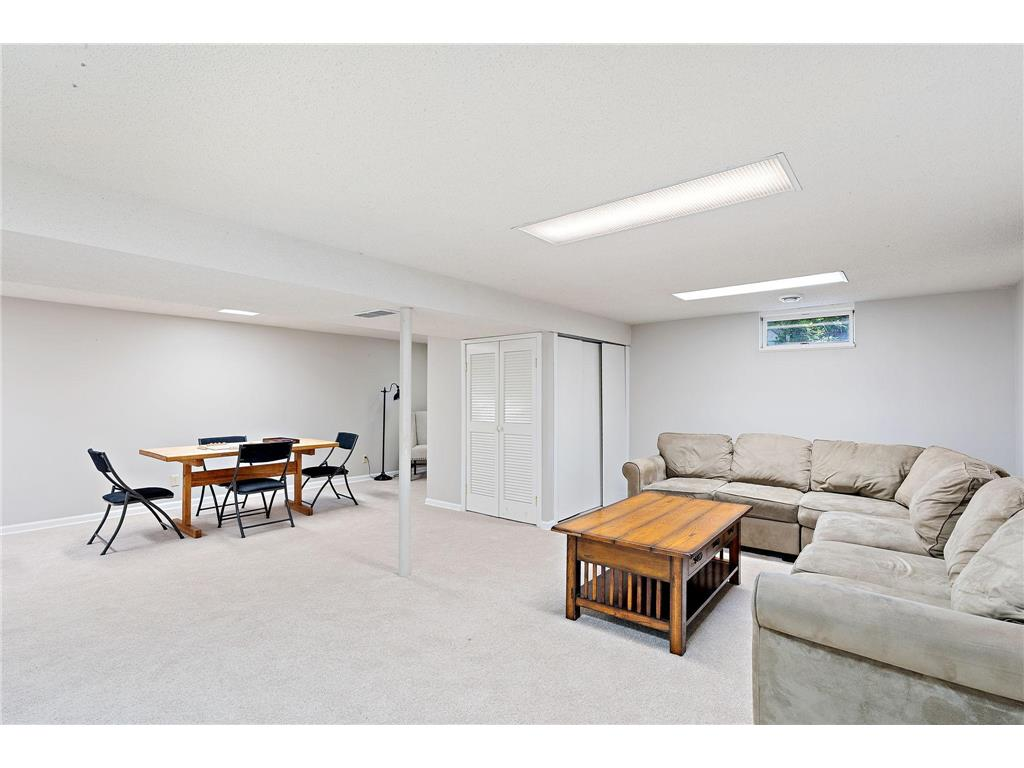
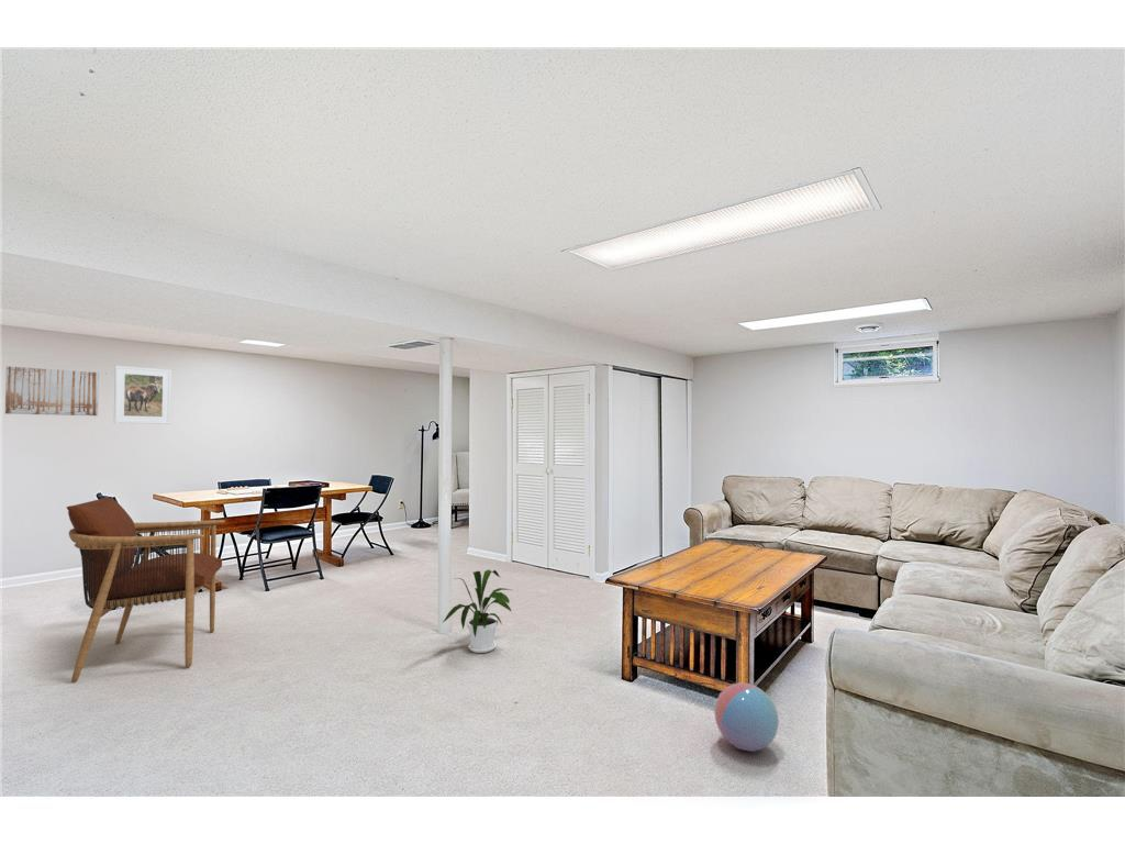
+ wall art (54, 391)
+ armchair (146, 576)
+ ball (746, 715)
+ house plant (482, 607)
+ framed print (143, 396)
